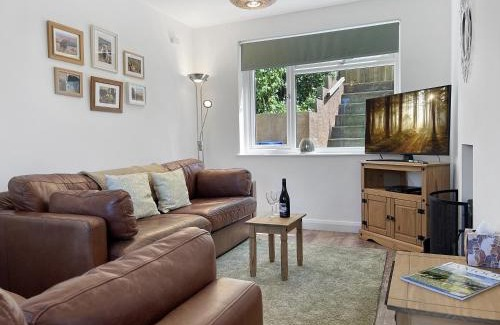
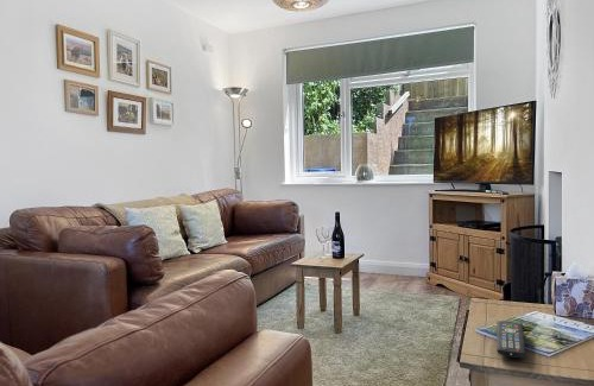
+ remote control (510, 337)
